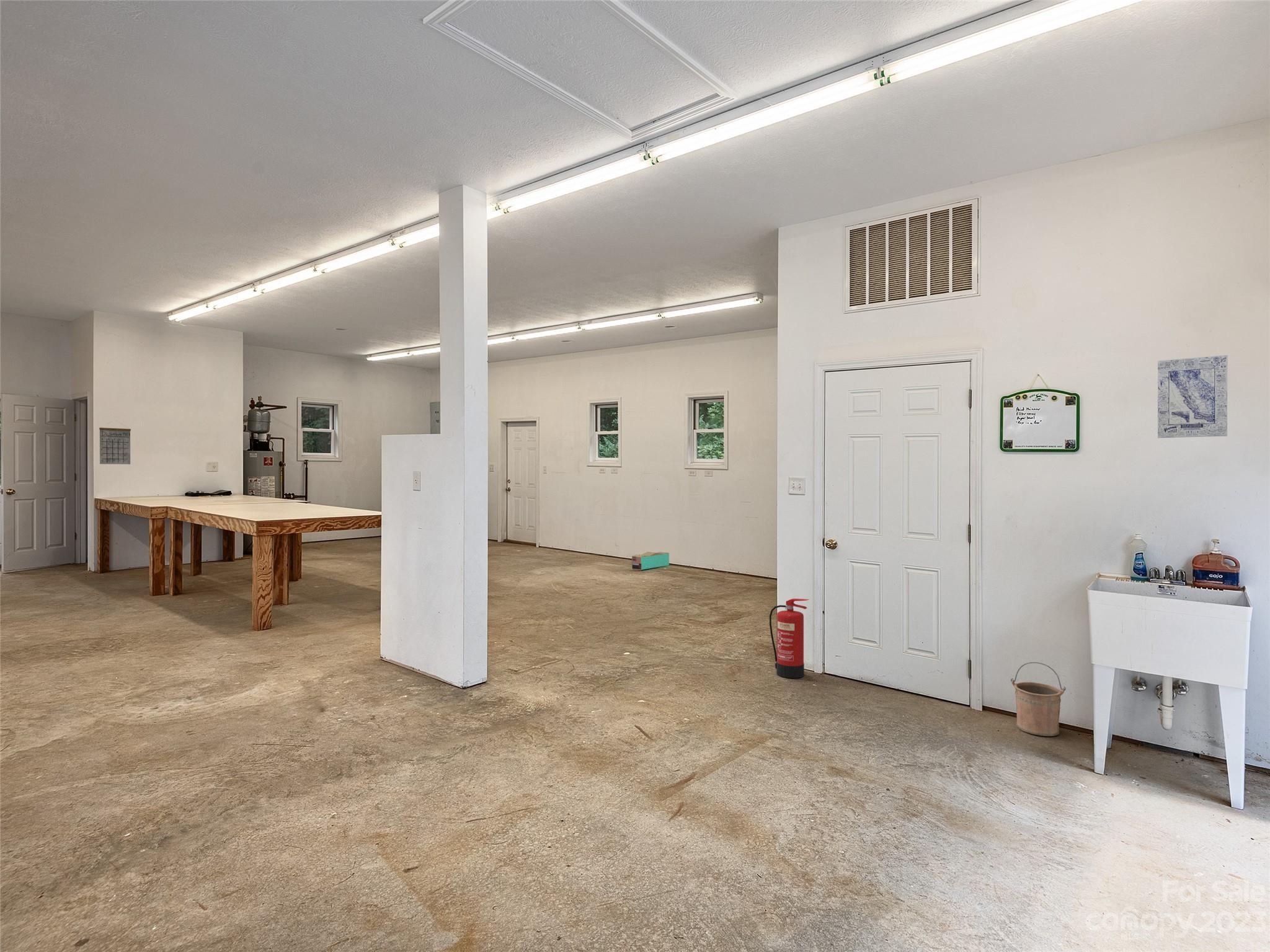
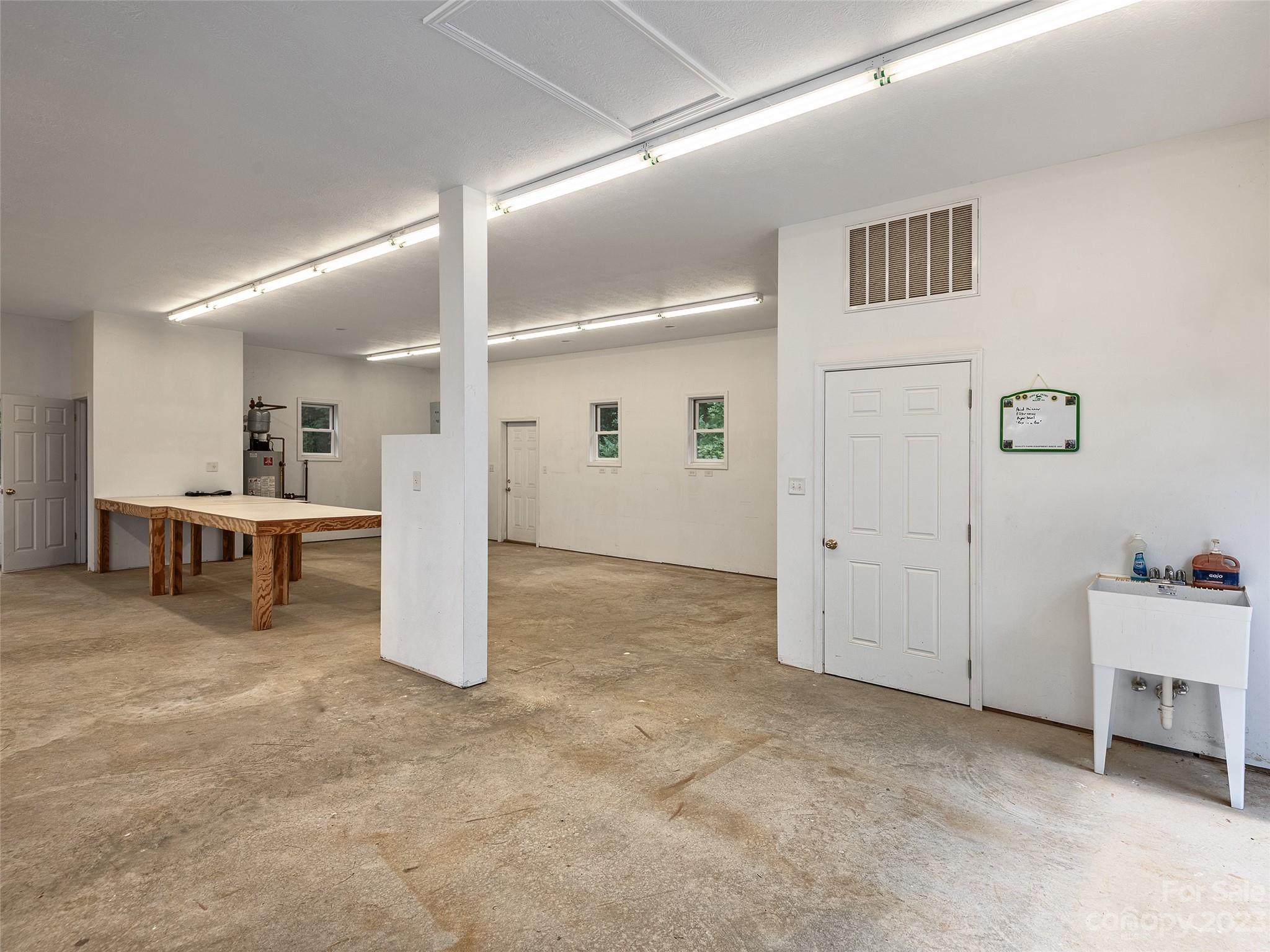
- architectural model (651, 560)
- bucket (1037, 695)
- wall art (1191, 397)
- fire extinguisher (788, 635)
- calendar (115, 442)
